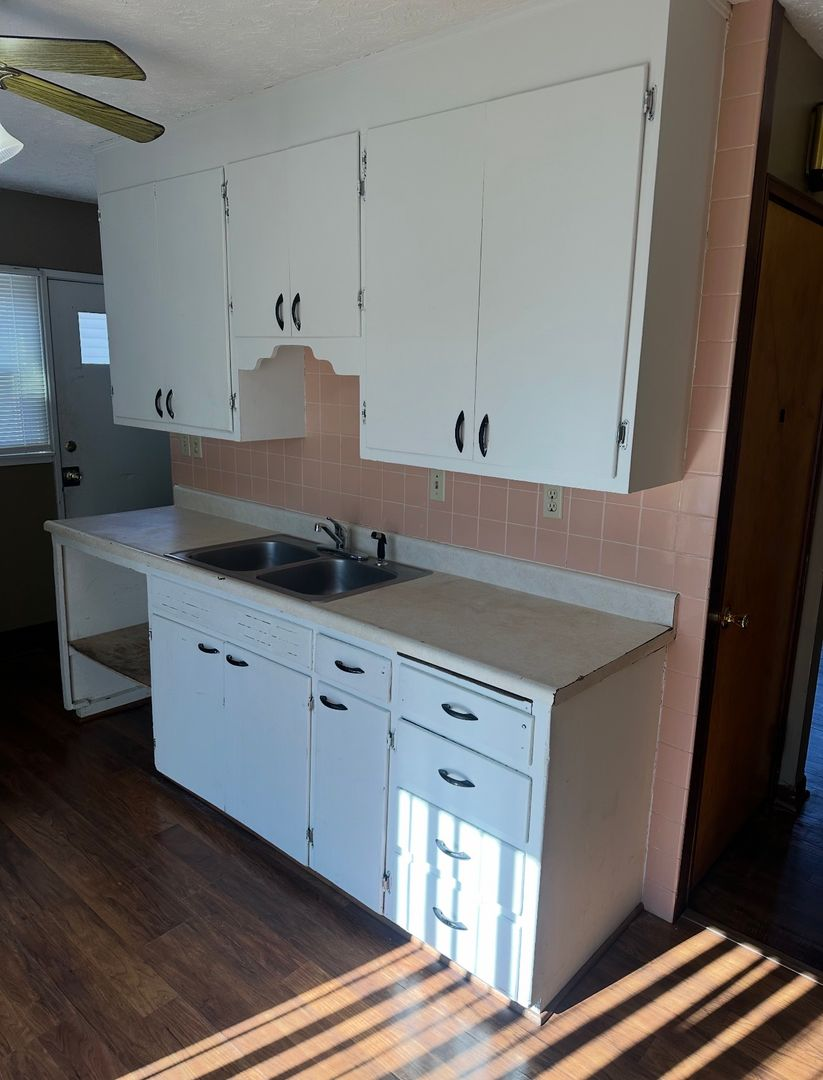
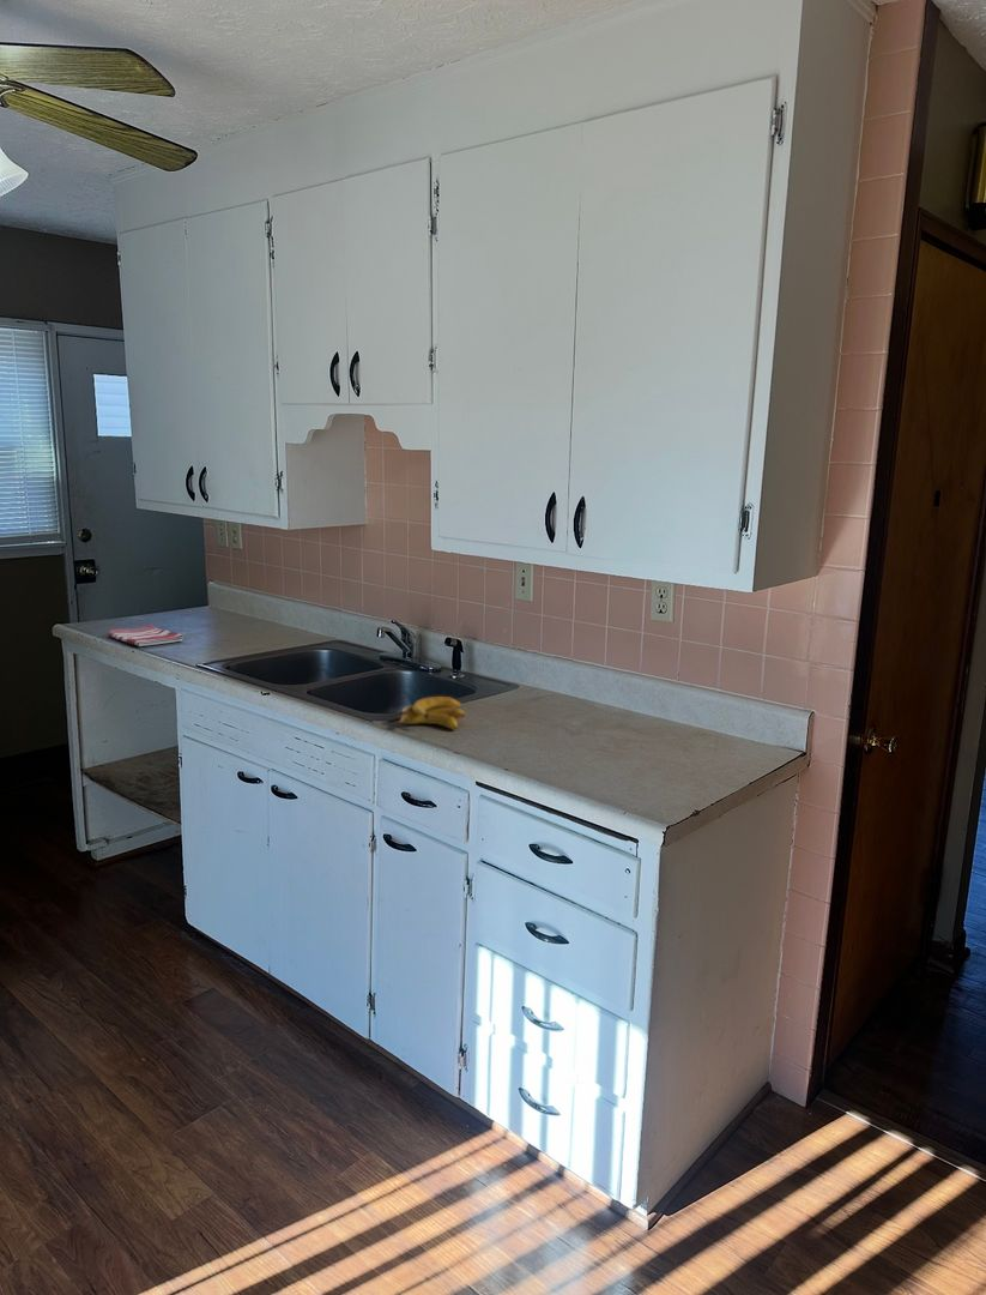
+ dish towel (145, 634)
+ banana (432, 712)
